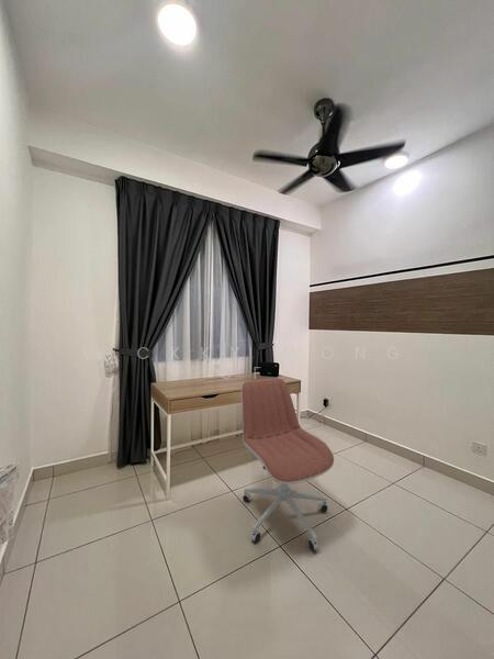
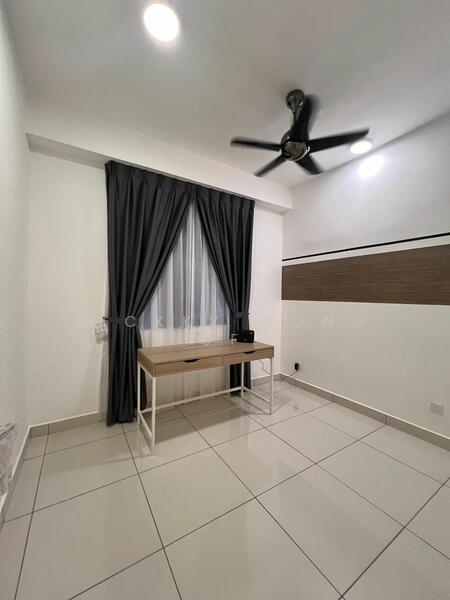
- office chair (283, 450)
